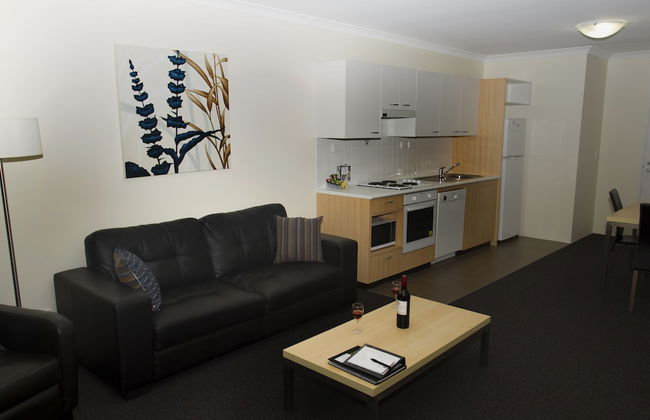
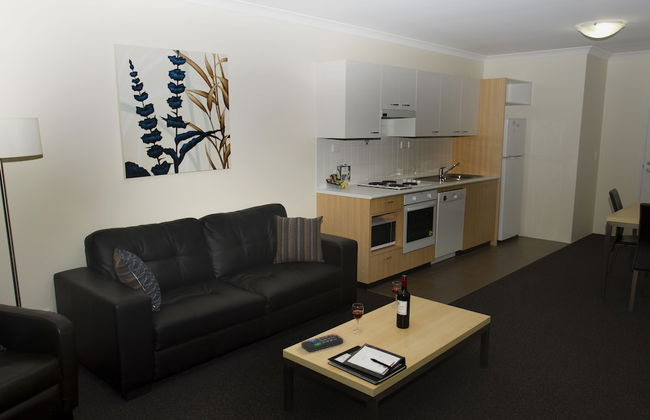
+ remote control (322, 342)
